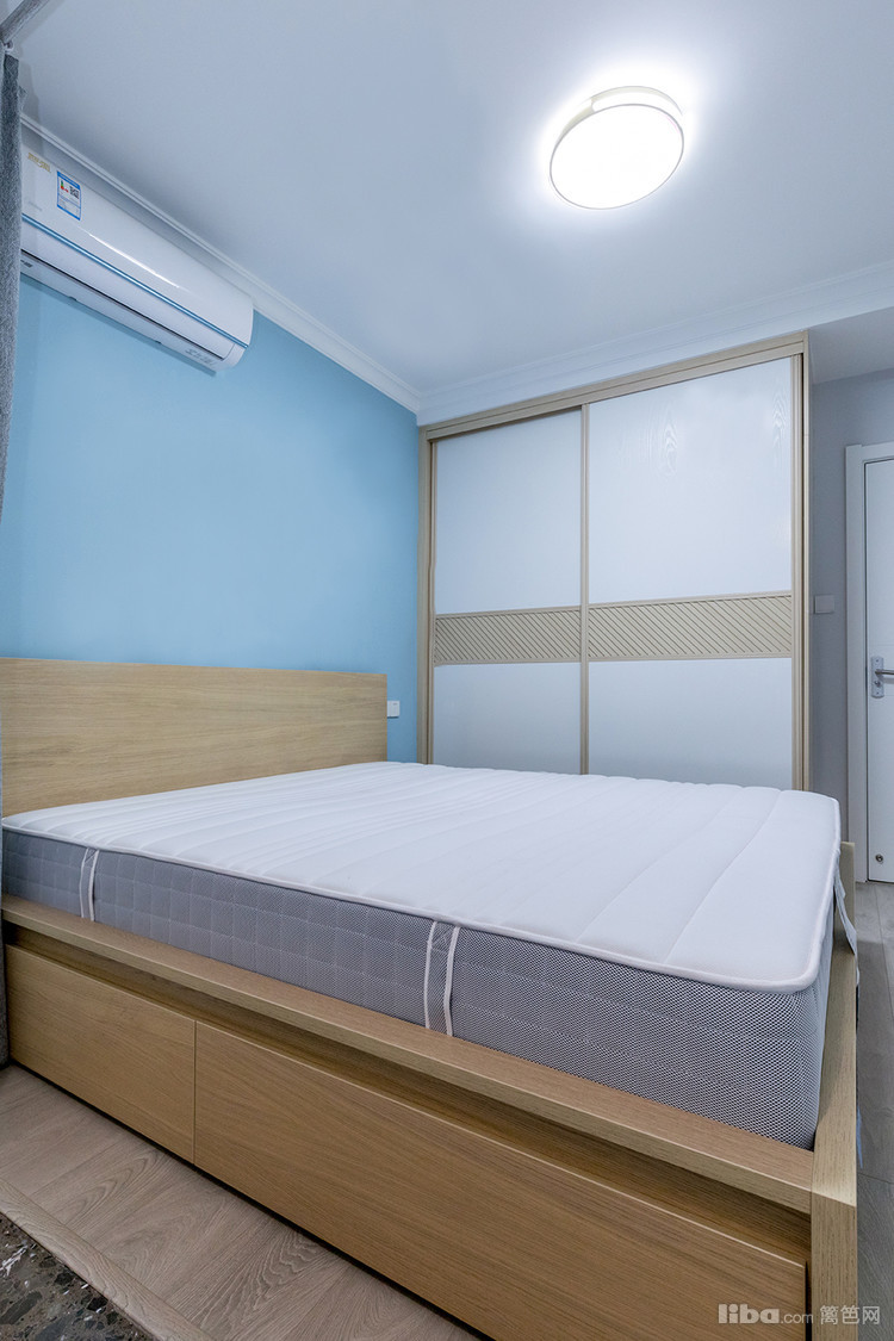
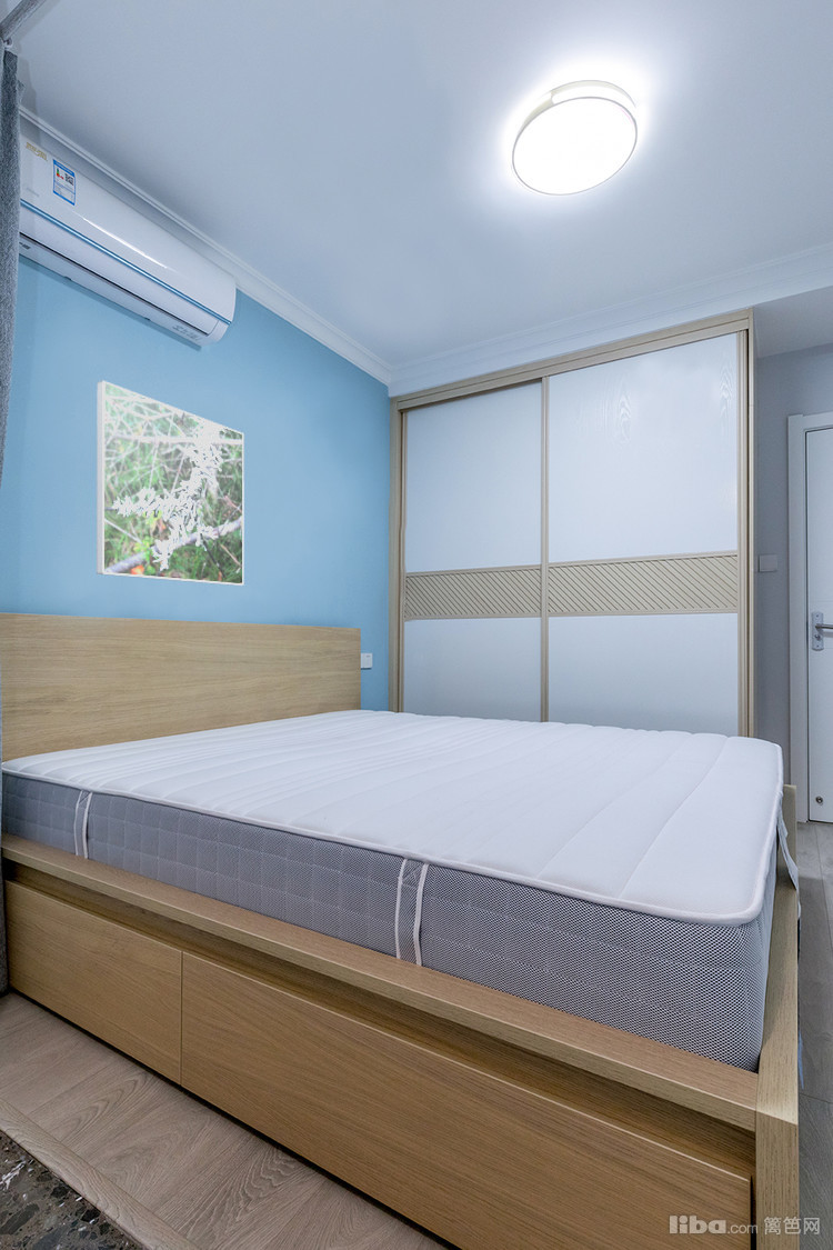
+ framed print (179, 494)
